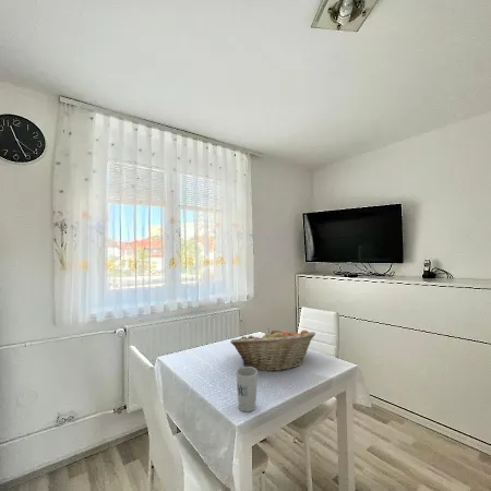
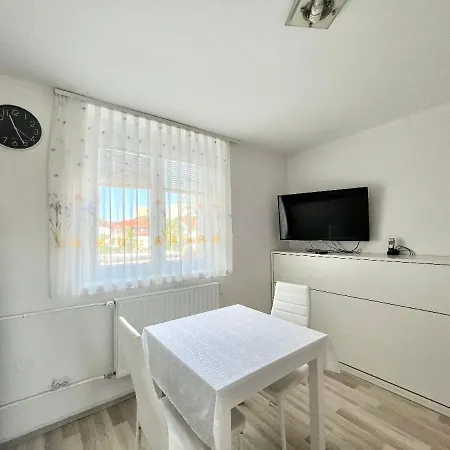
- cup (247, 388)
- fruit basket (273, 344)
